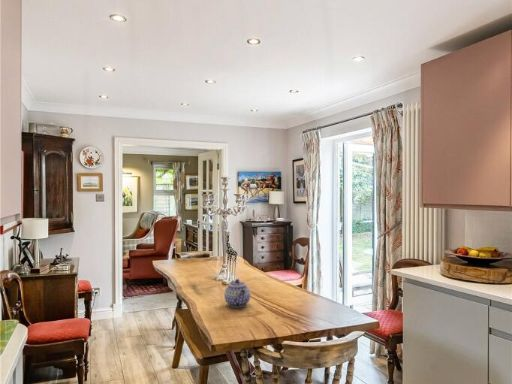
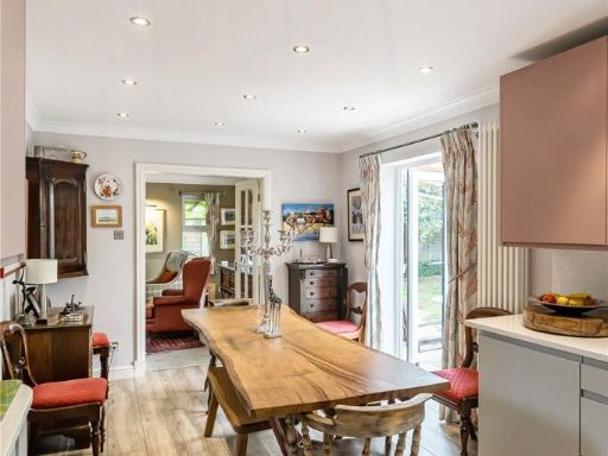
- teapot (237, 292)
